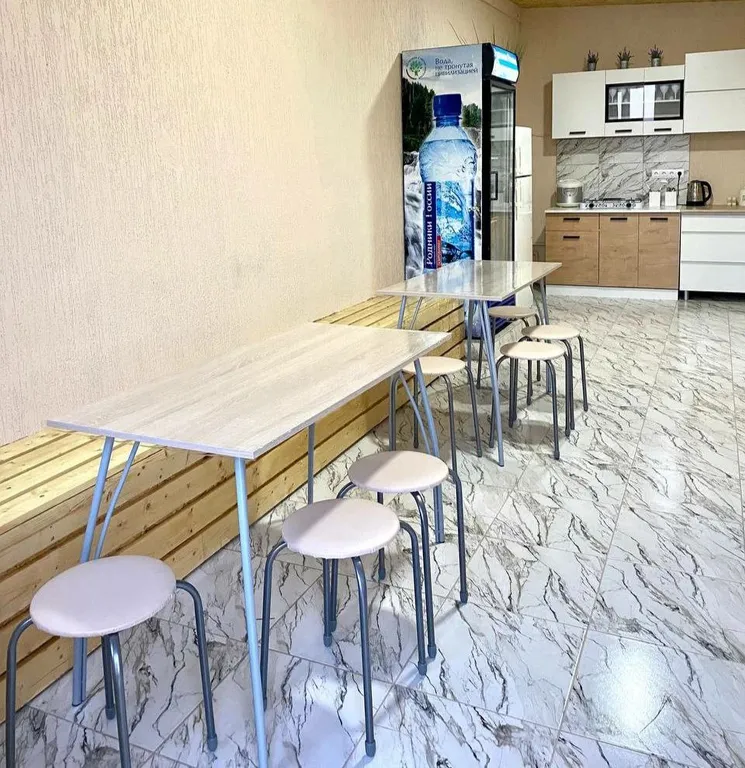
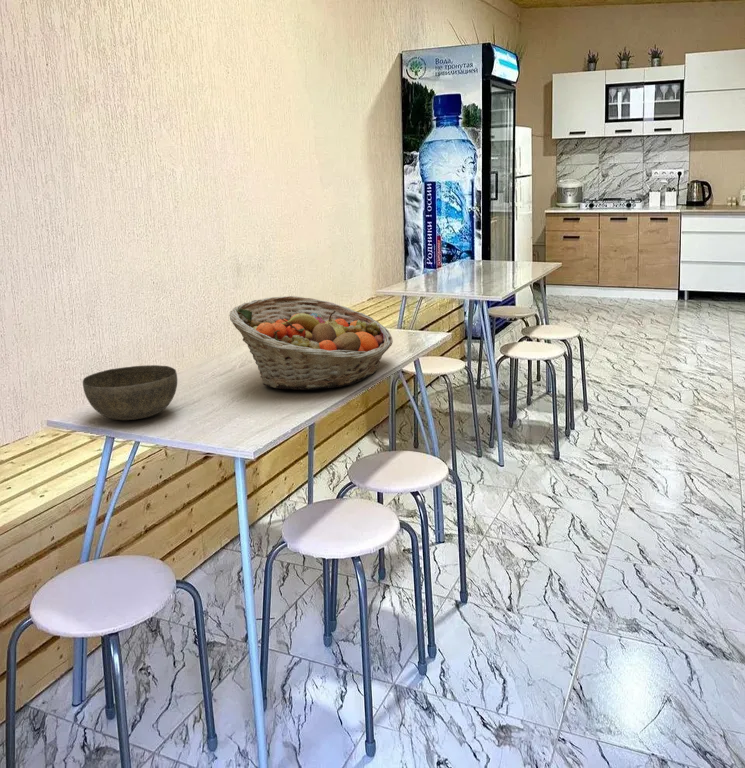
+ bowl (132, 394)
+ fruit basket (313, 338)
